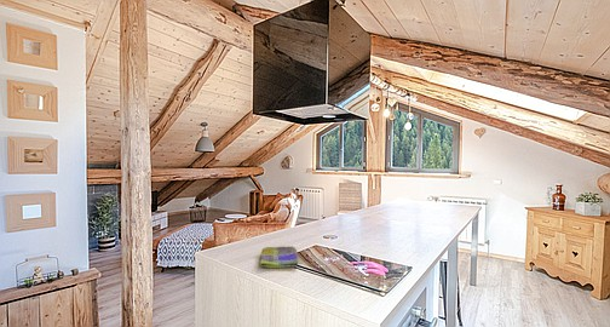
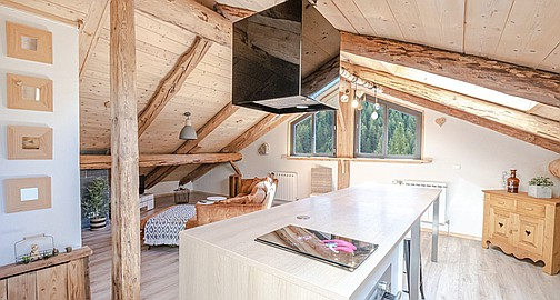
- dish towel (278, 256)
